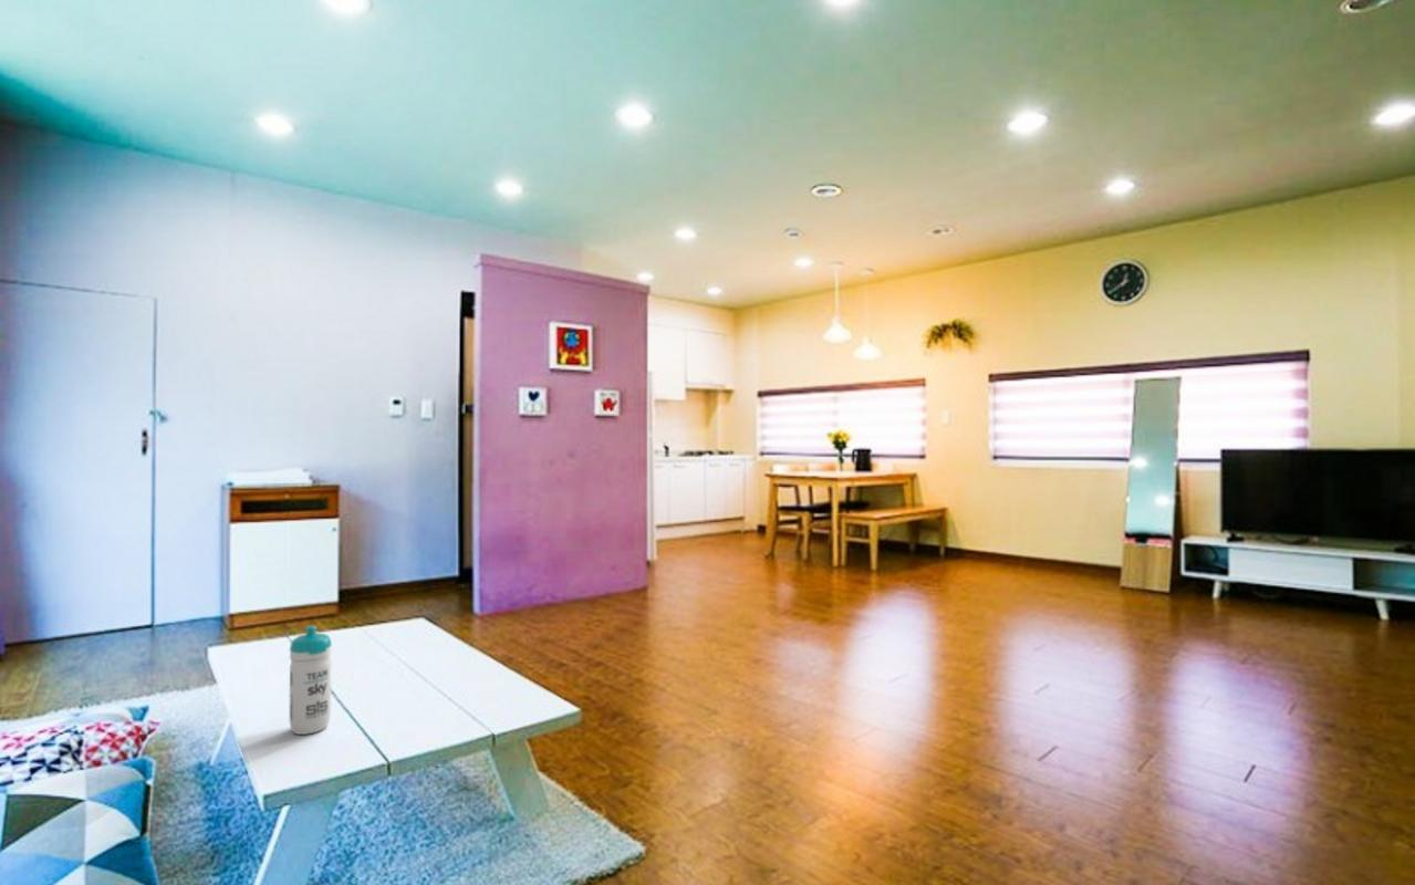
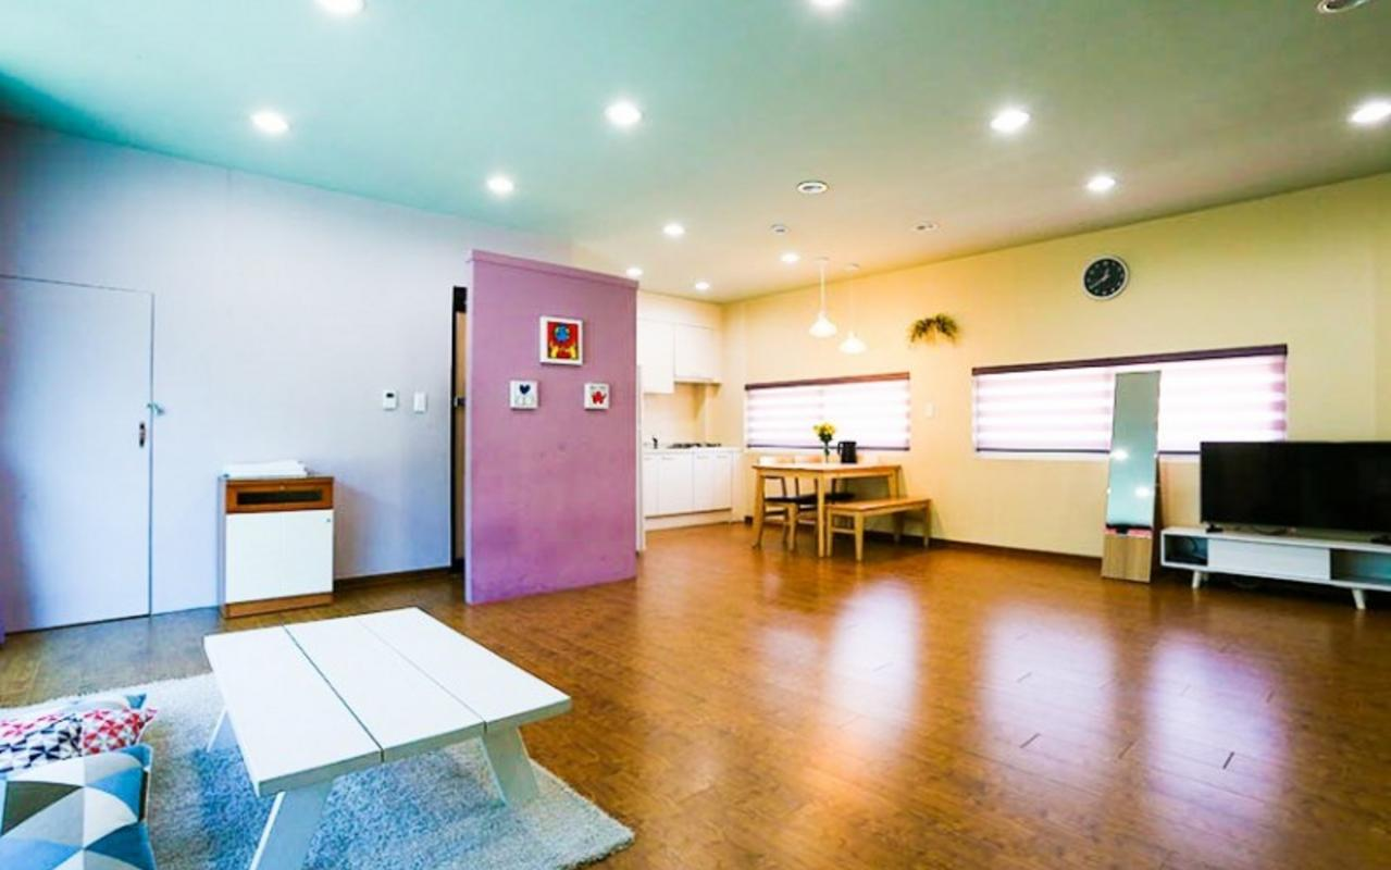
- water bottle (310, 677)
